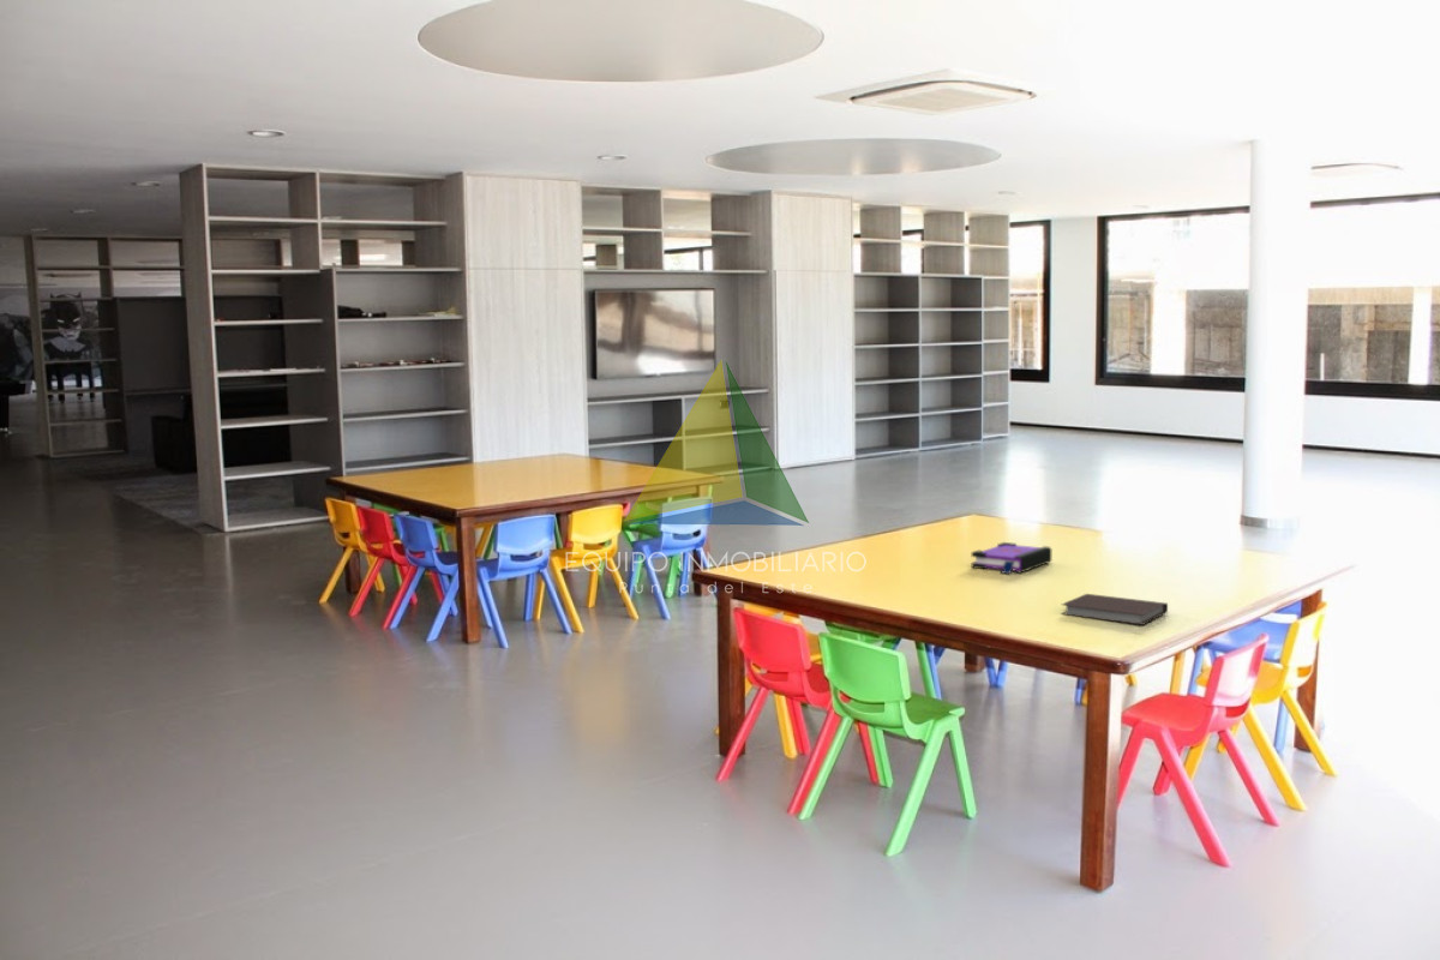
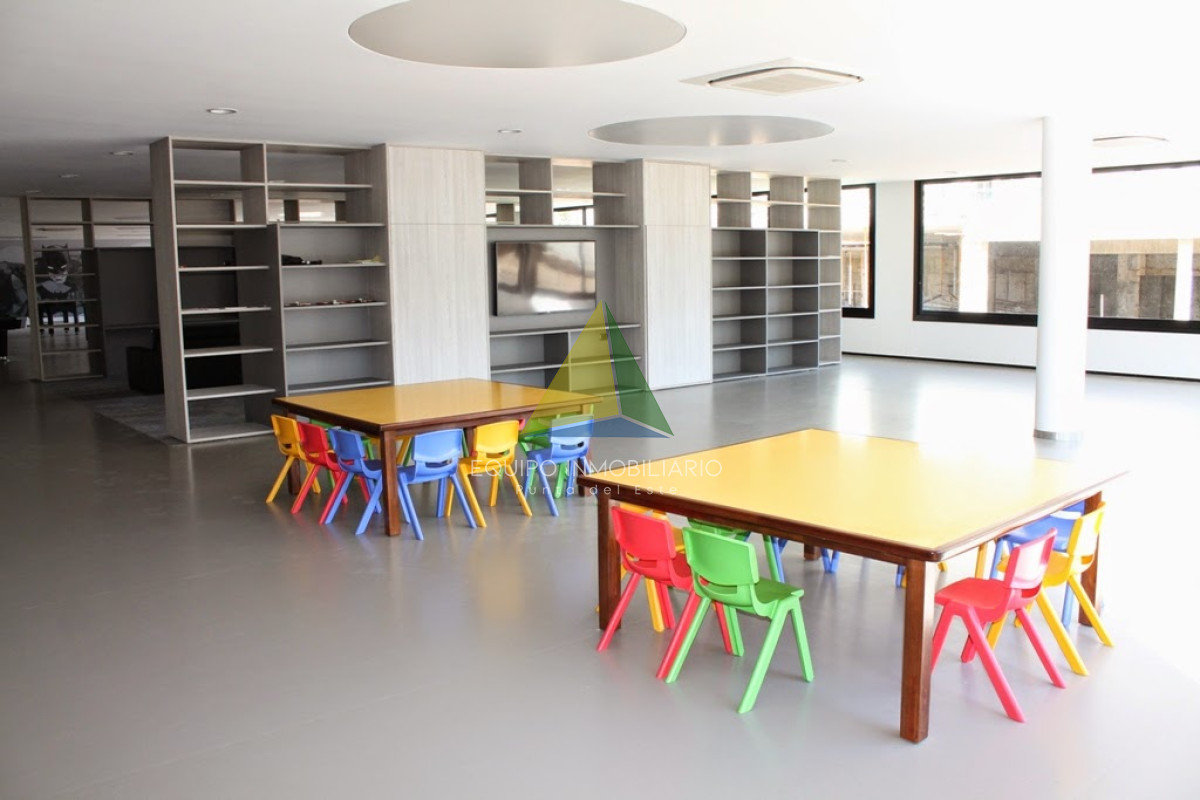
- notebook (1114, 607)
- board game (1009, 558)
